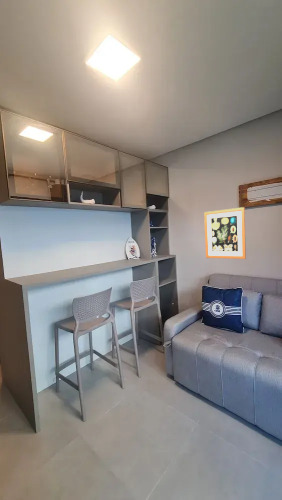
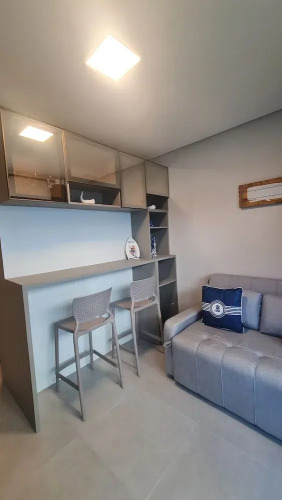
- wall art (223, 234)
